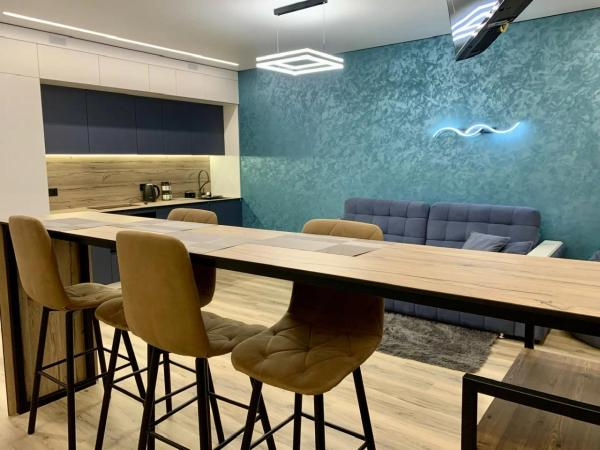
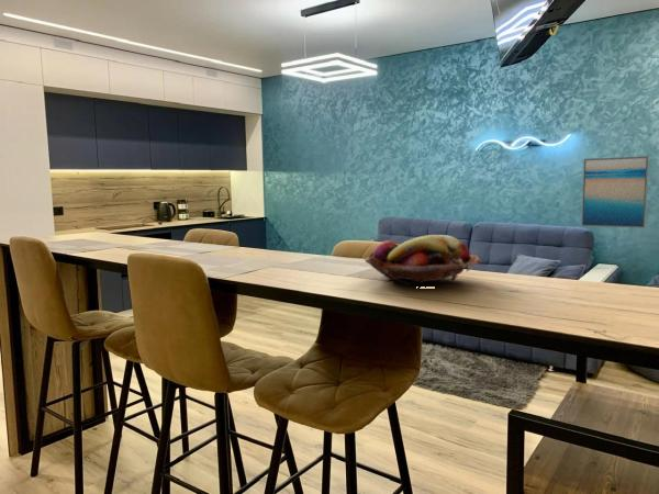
+ fruit basket (423, 257)
+ wall art (613, 192)
